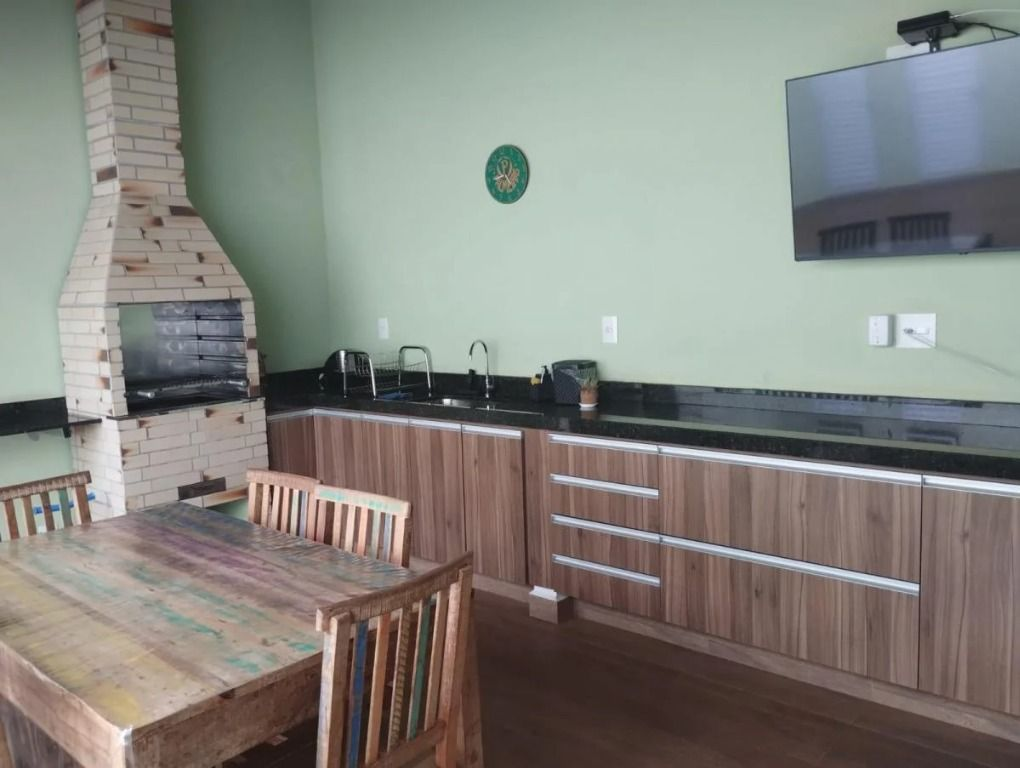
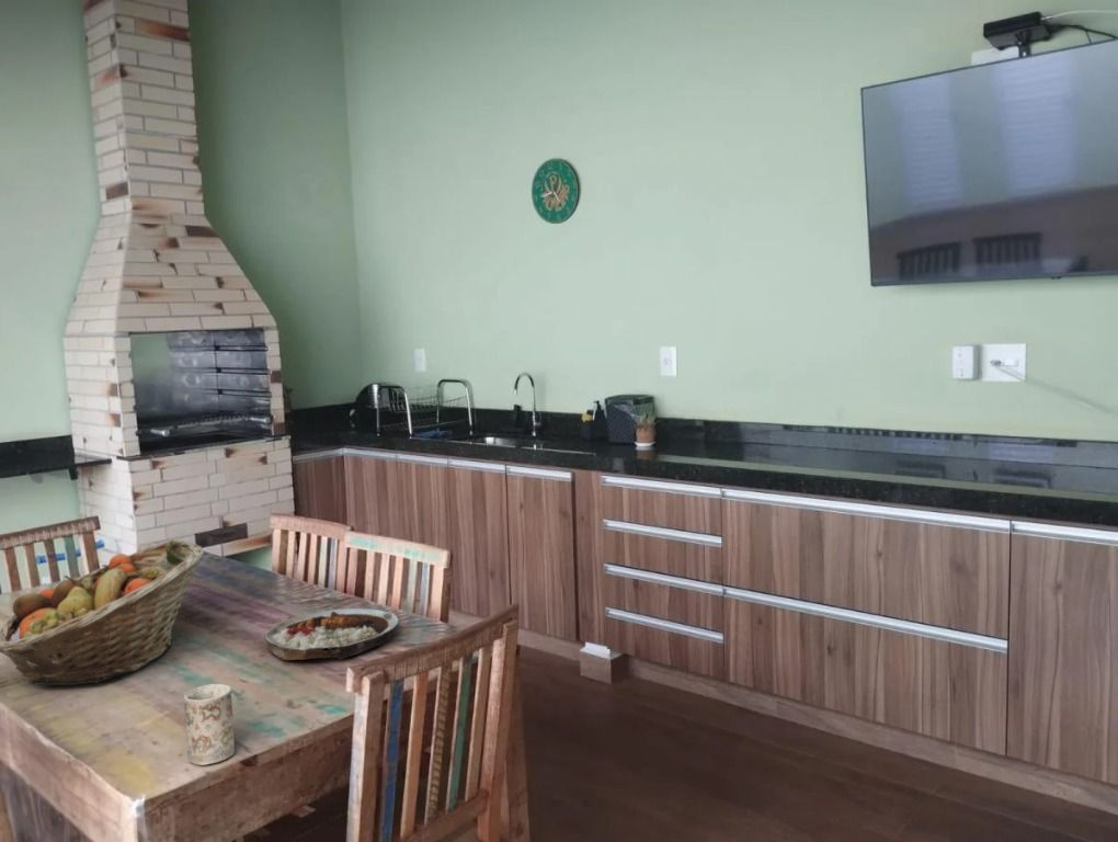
+ fruit basket (104, 607)
+ plate (332, 627)
+ mug (208, 720)
